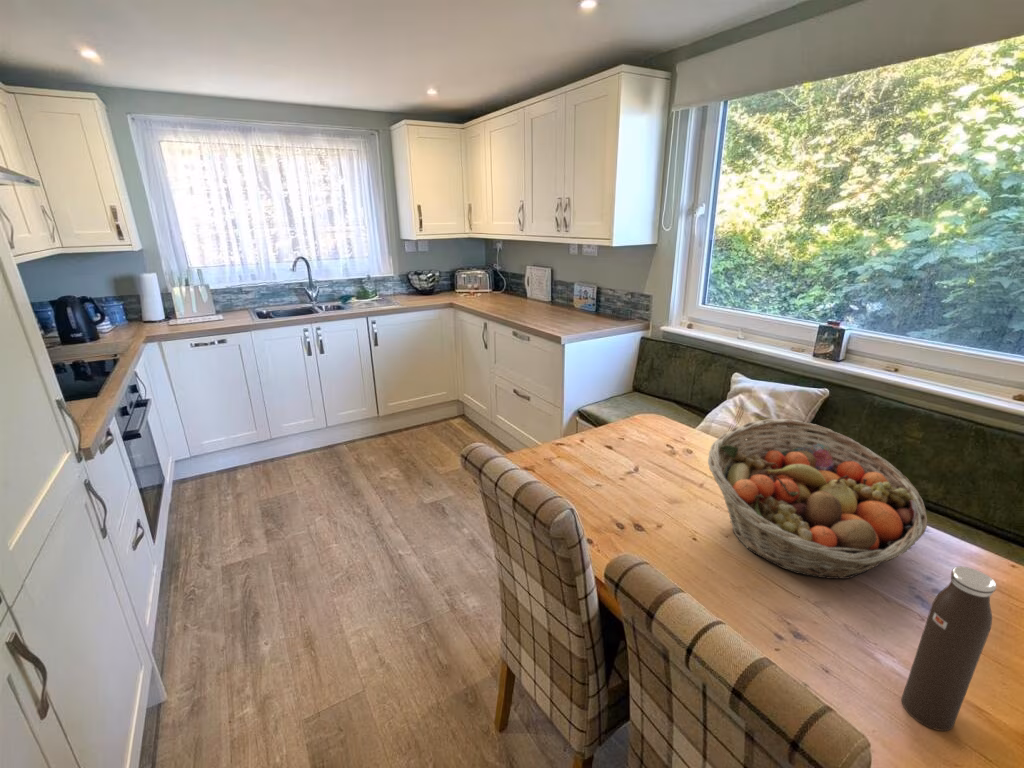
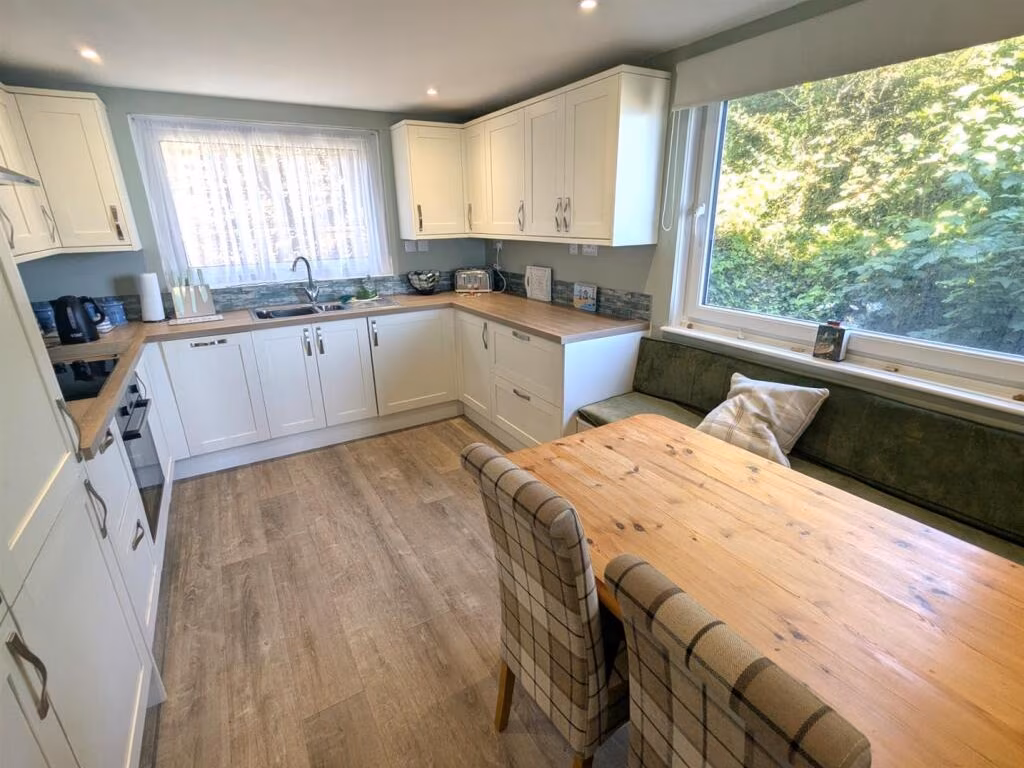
- fruit basket (809, 493)
- water bottle (949, 647)
